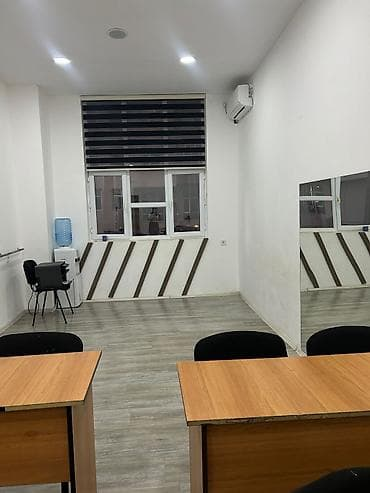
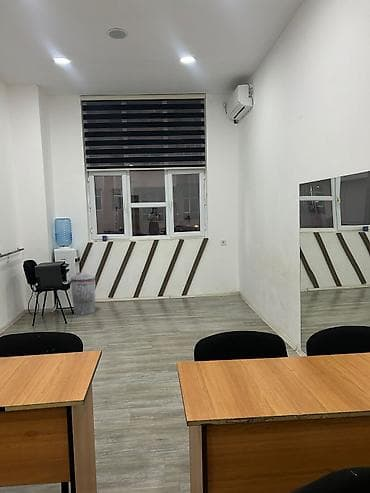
+ trash can (83, 292)
